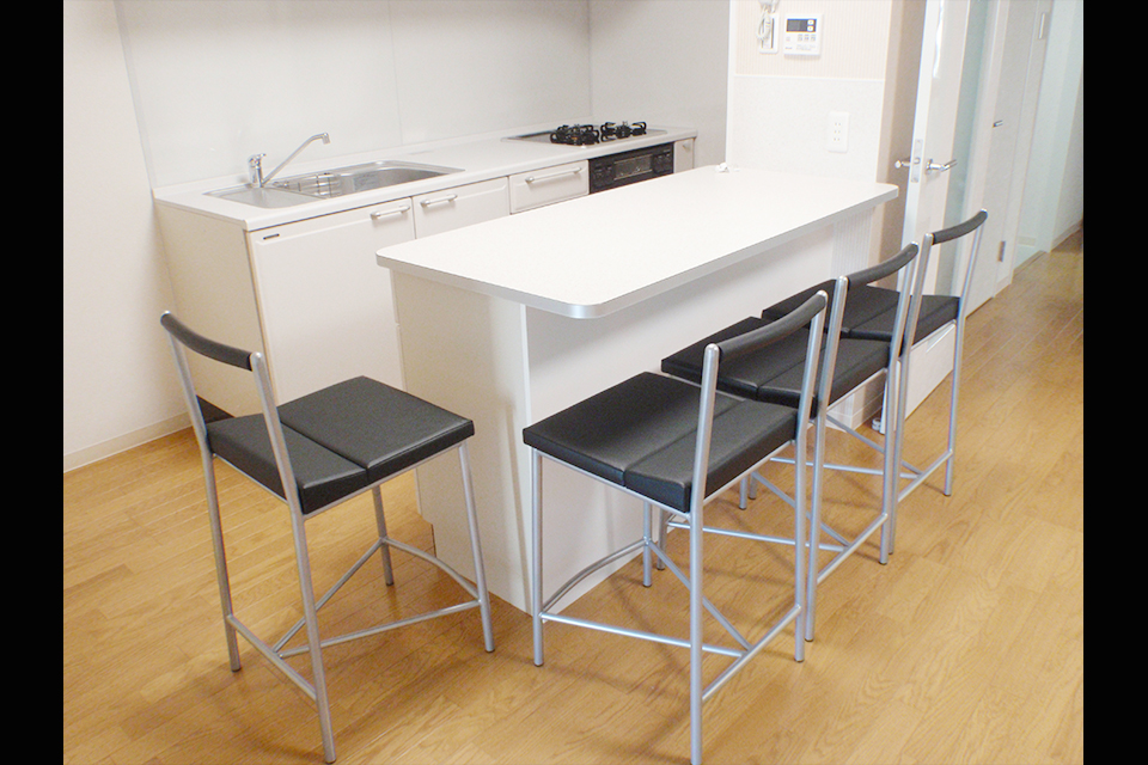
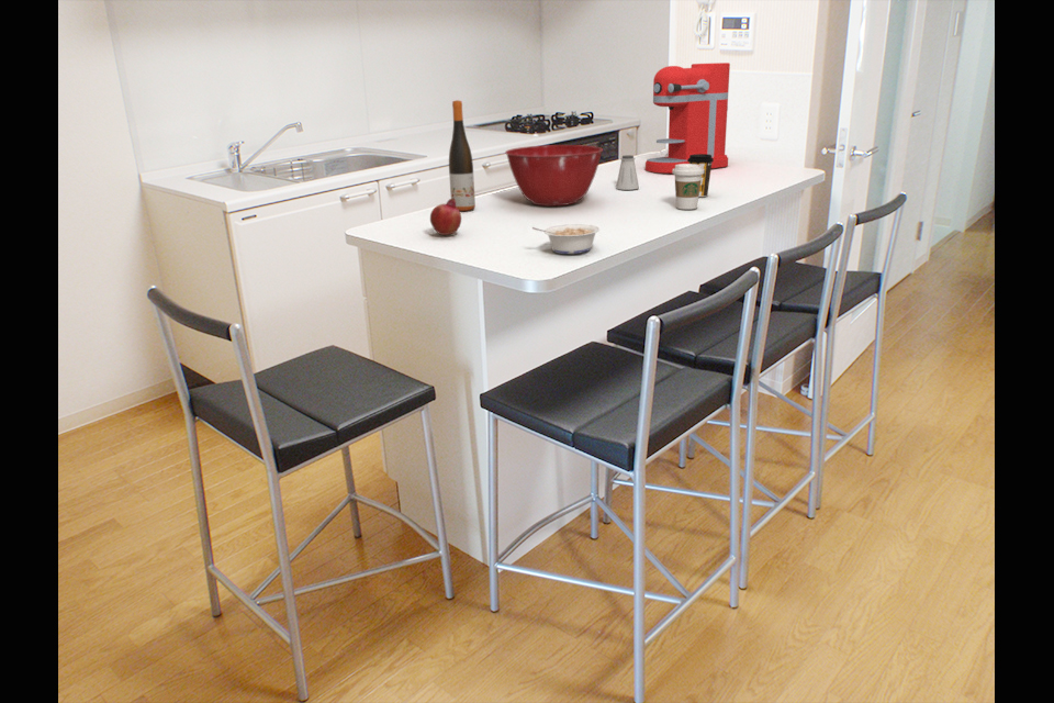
+ coffee cup (702, 175)
+ wine bottle (460, 155)
+ coffee cup (687, 186)
+ mixing bowl (554, 176)
+ legume (570, 237)
+ saltshaker (627, 171)
+ fruit (445, 216)
+ coffee maker (688, 116)
